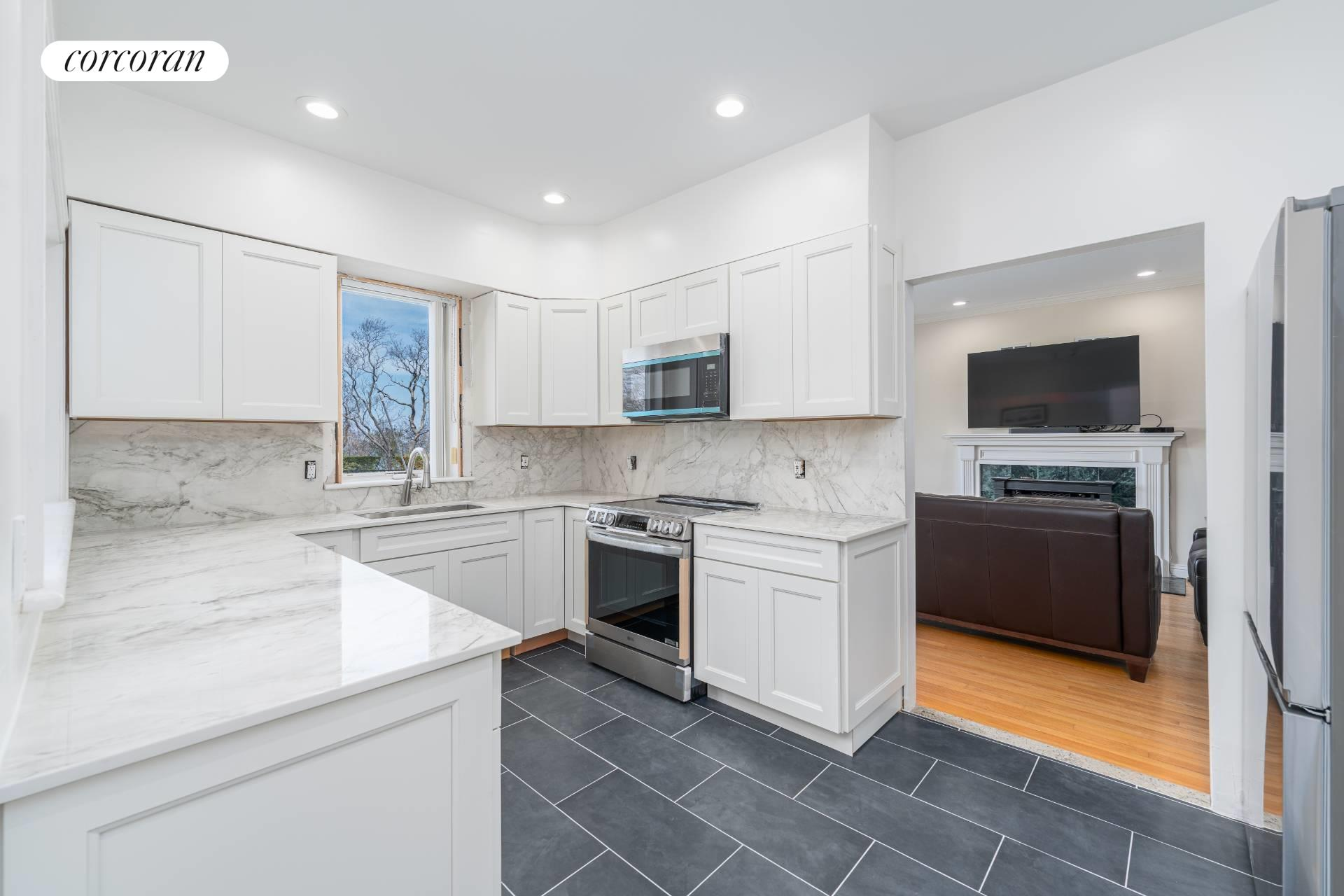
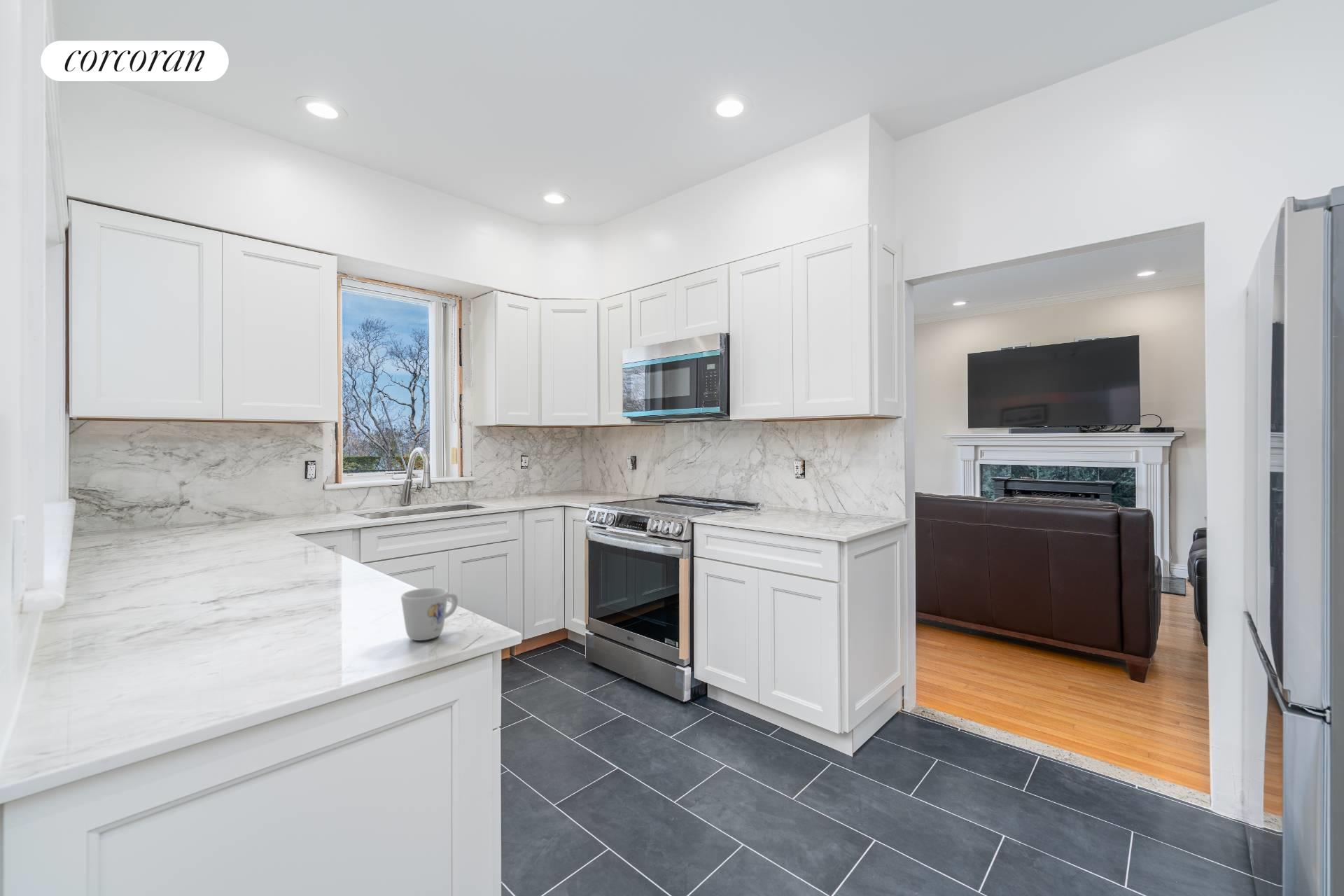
+ mug (432, 612)
